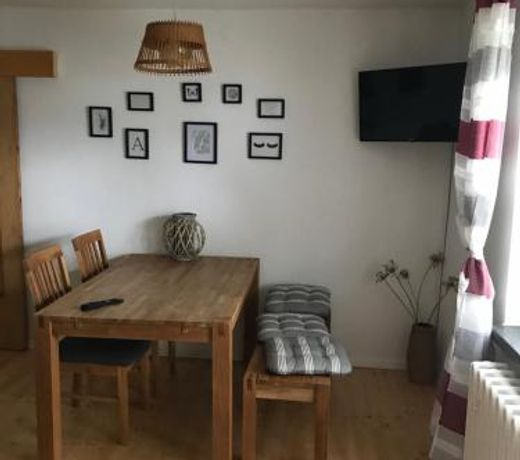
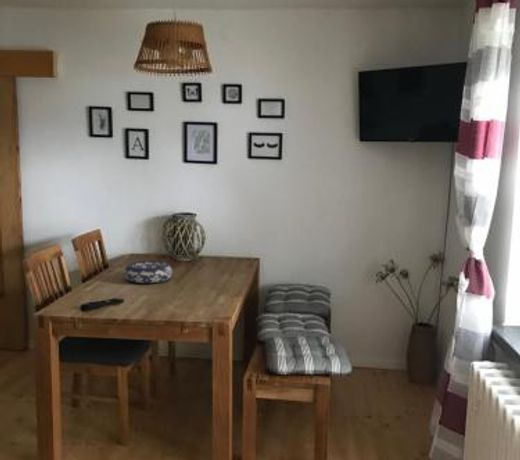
+ decorative bowl (148, 272)
